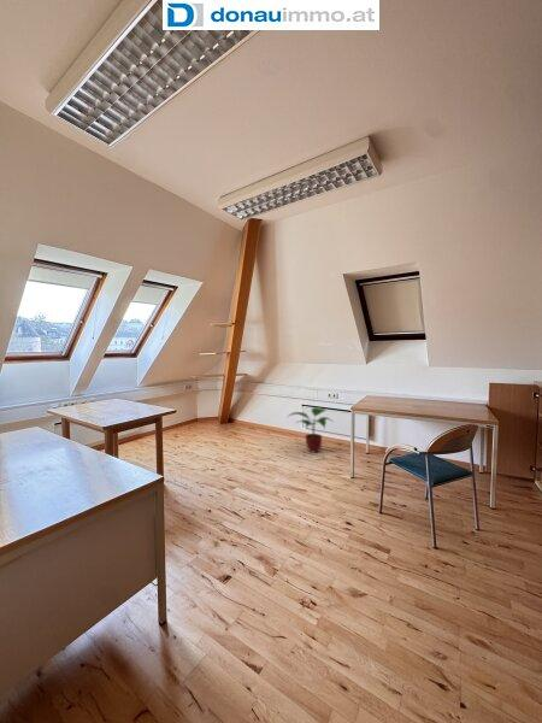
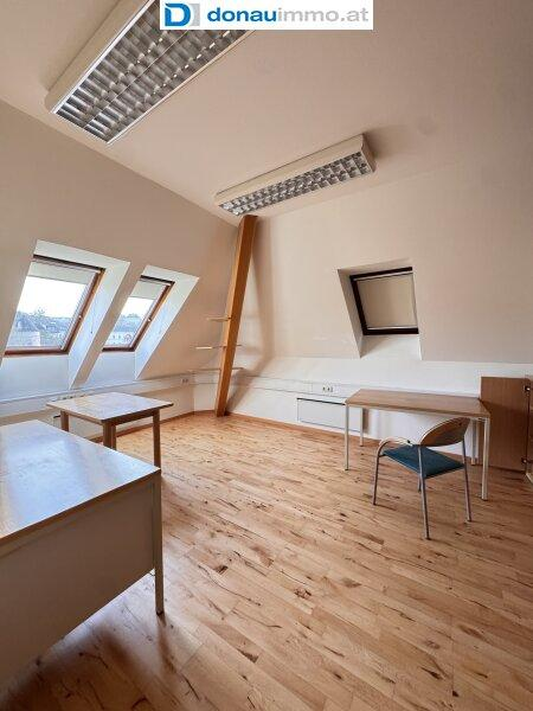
- potted plant (312, 429)
